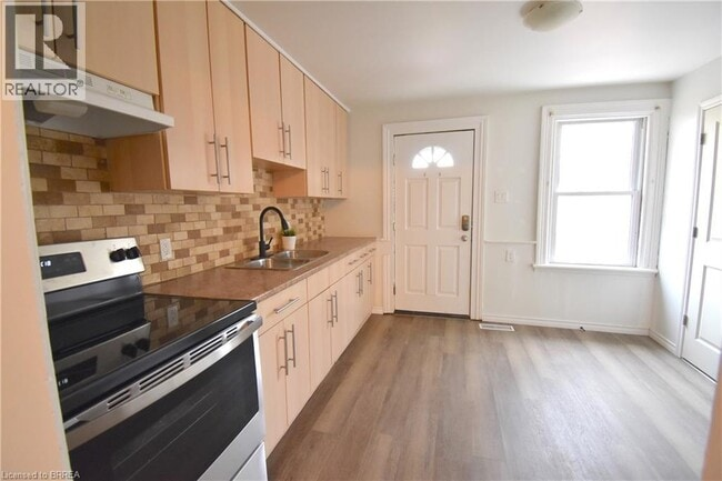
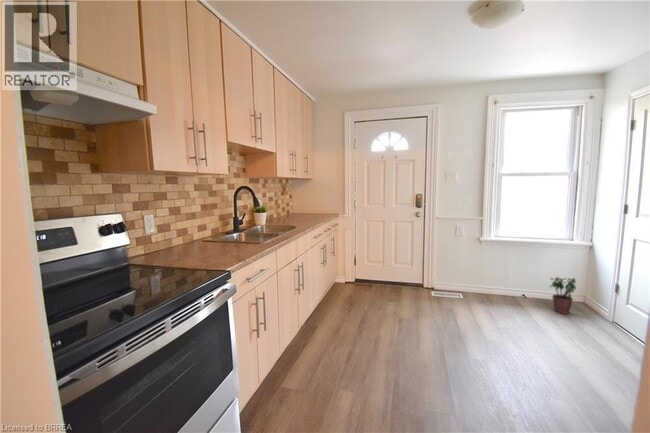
+ potted plant (561, 293)
